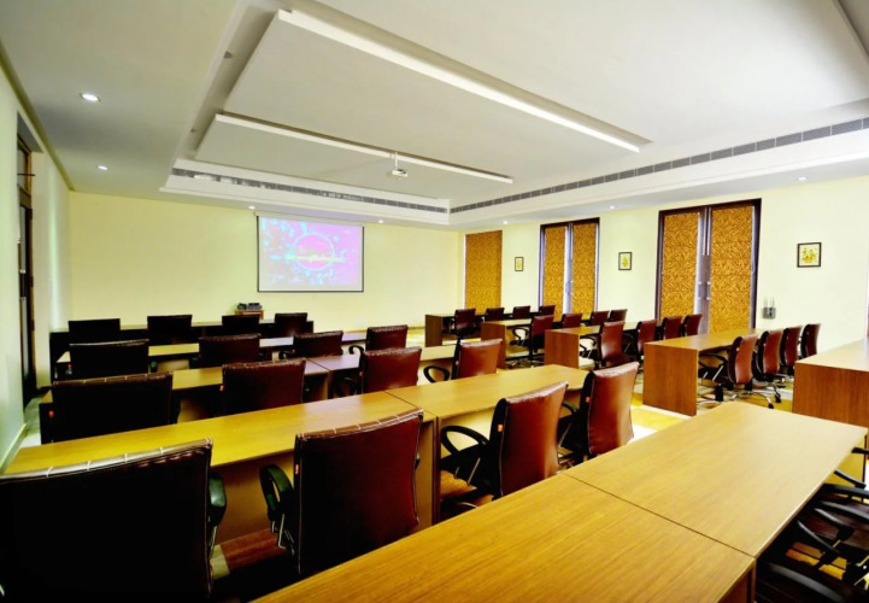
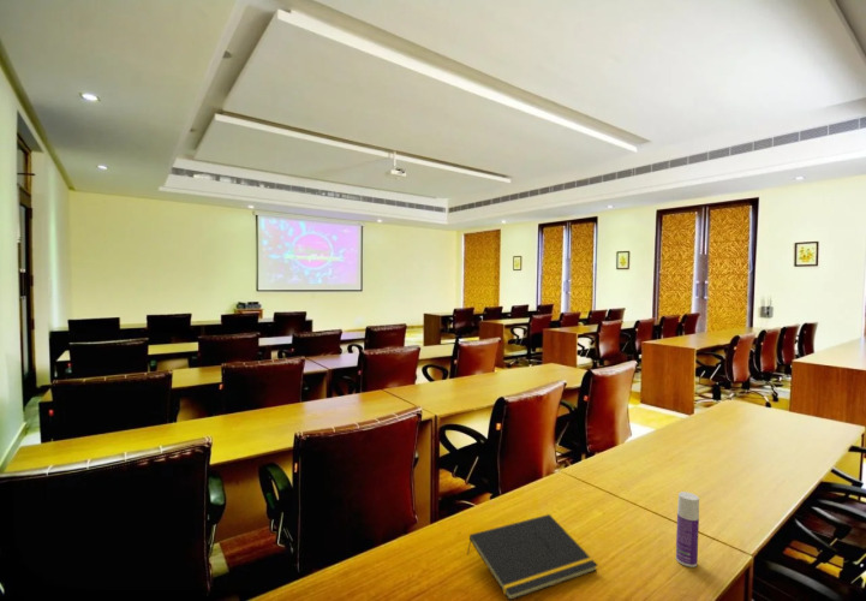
+ bottle (687, 528)
+ notepad (531, 552)
